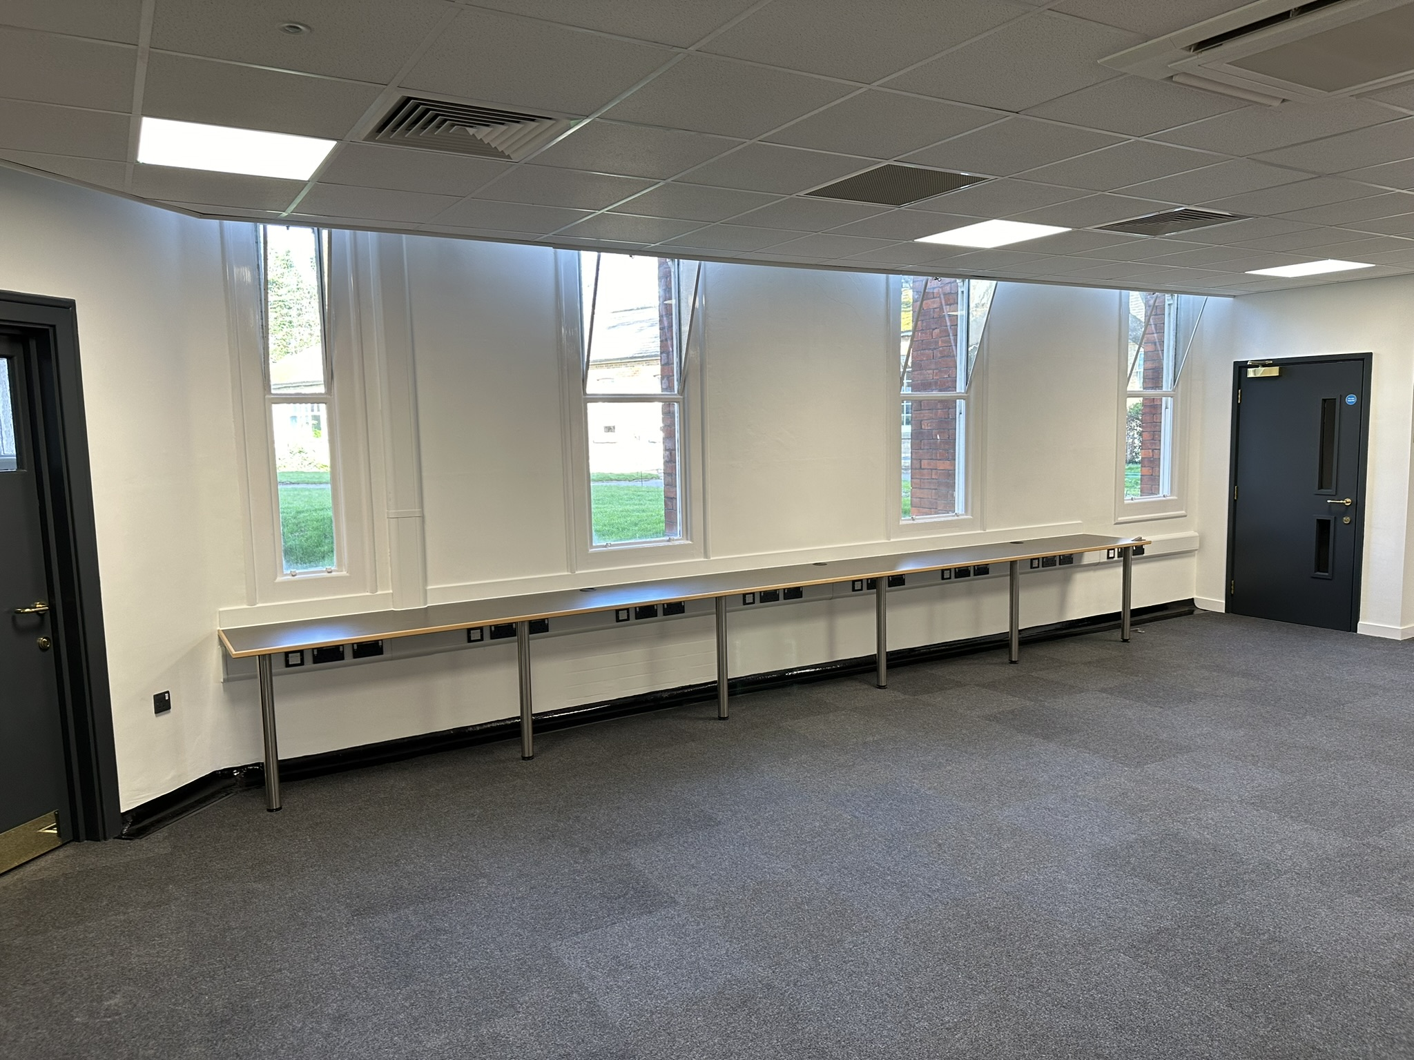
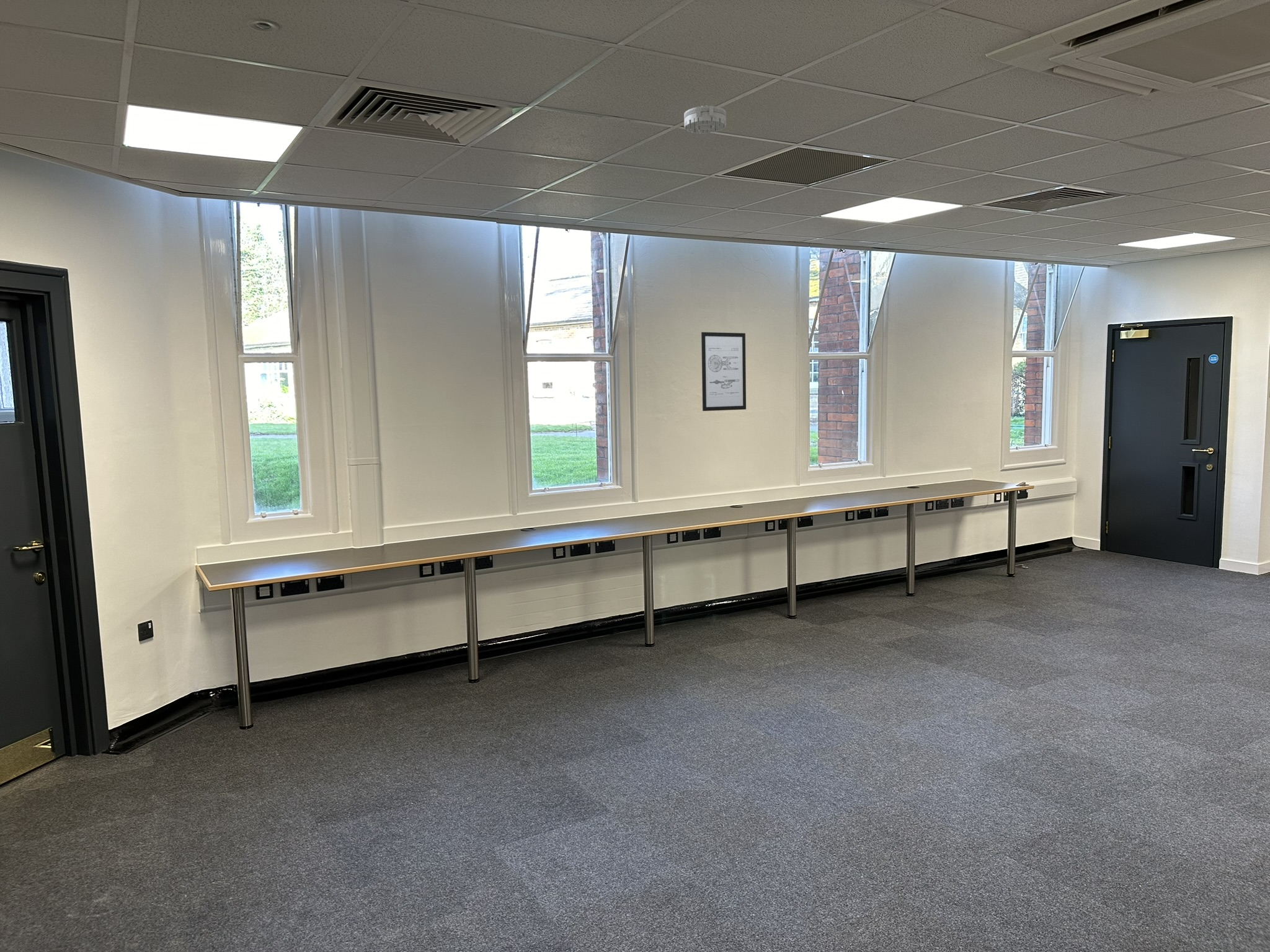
+ wall art (724, 371)
+ smoke detector (704, 119)
